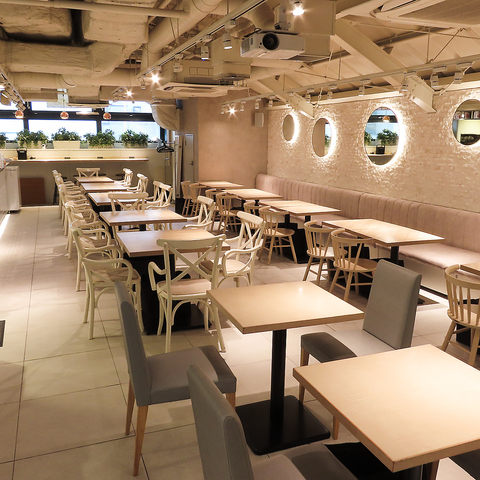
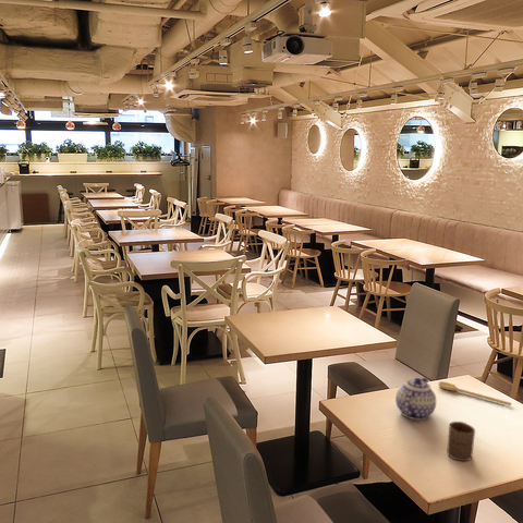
+ cup (460, 440)
+ teapot (415, 396)
+ spoon (473, 393)
